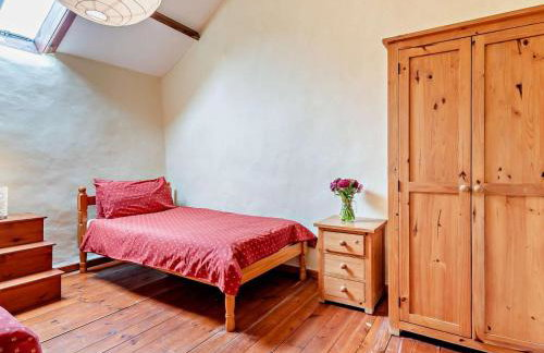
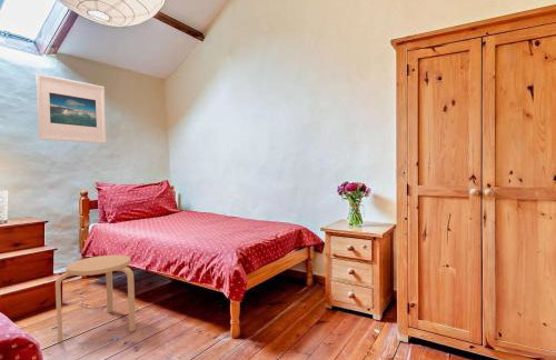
+ stool (107, 296)
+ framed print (73, 111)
